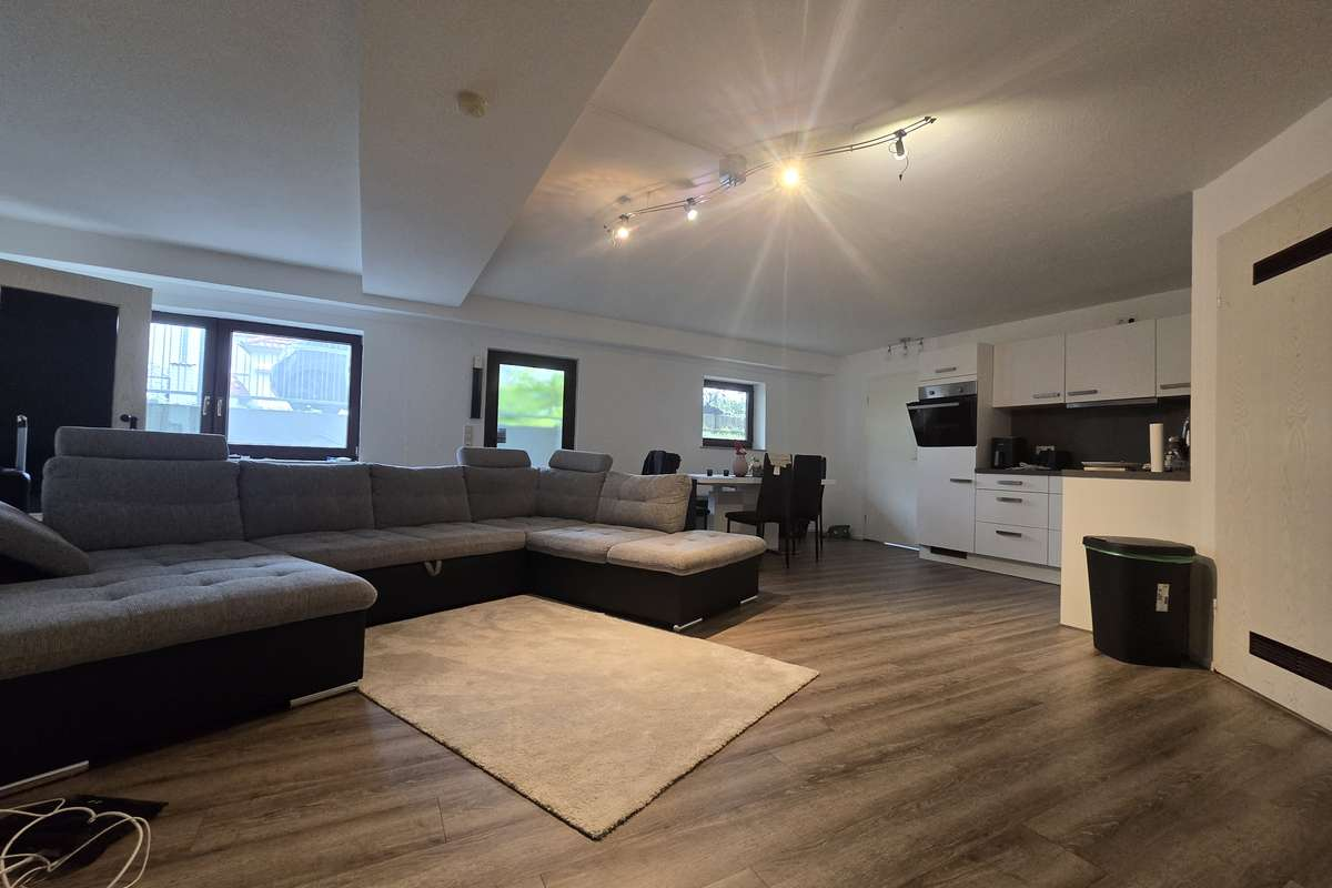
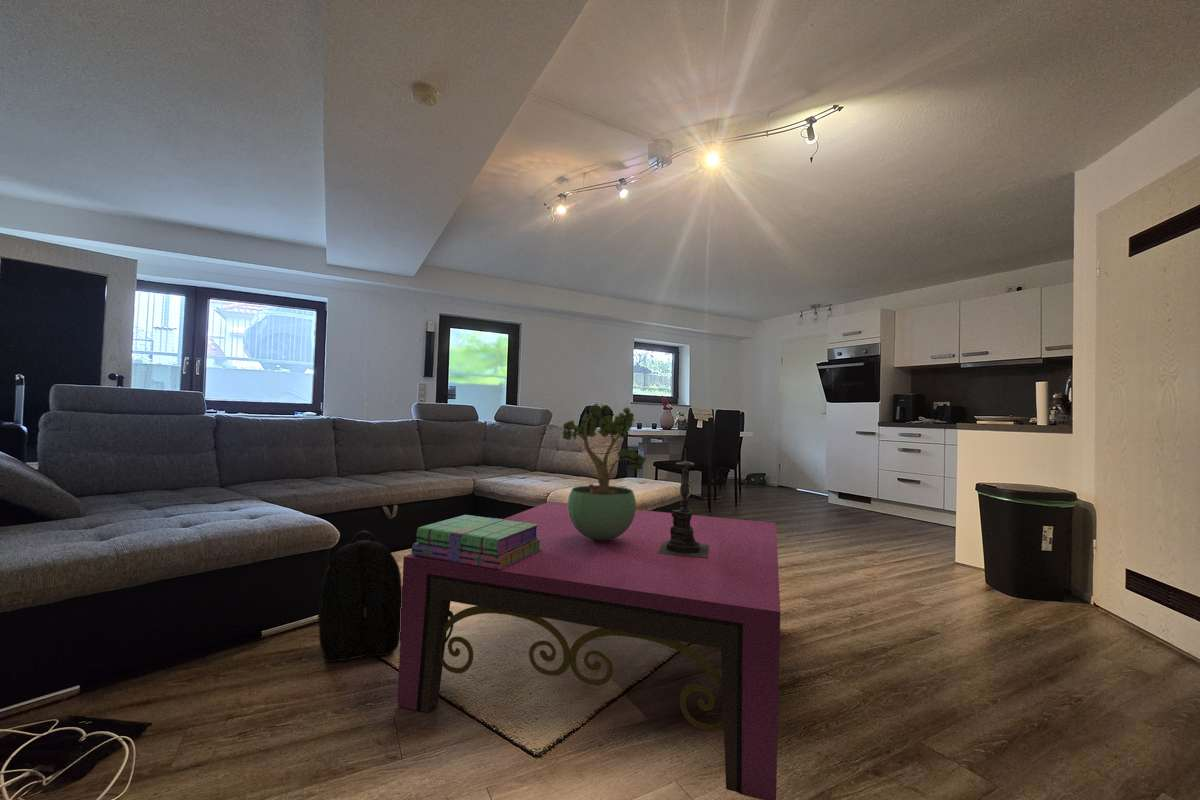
+ potted plant (599, 470)
+ coffee table (621, 597)
+ candle holder (685, 498)
+ stack of books (479, 538)
+ backpack (363, 590)
